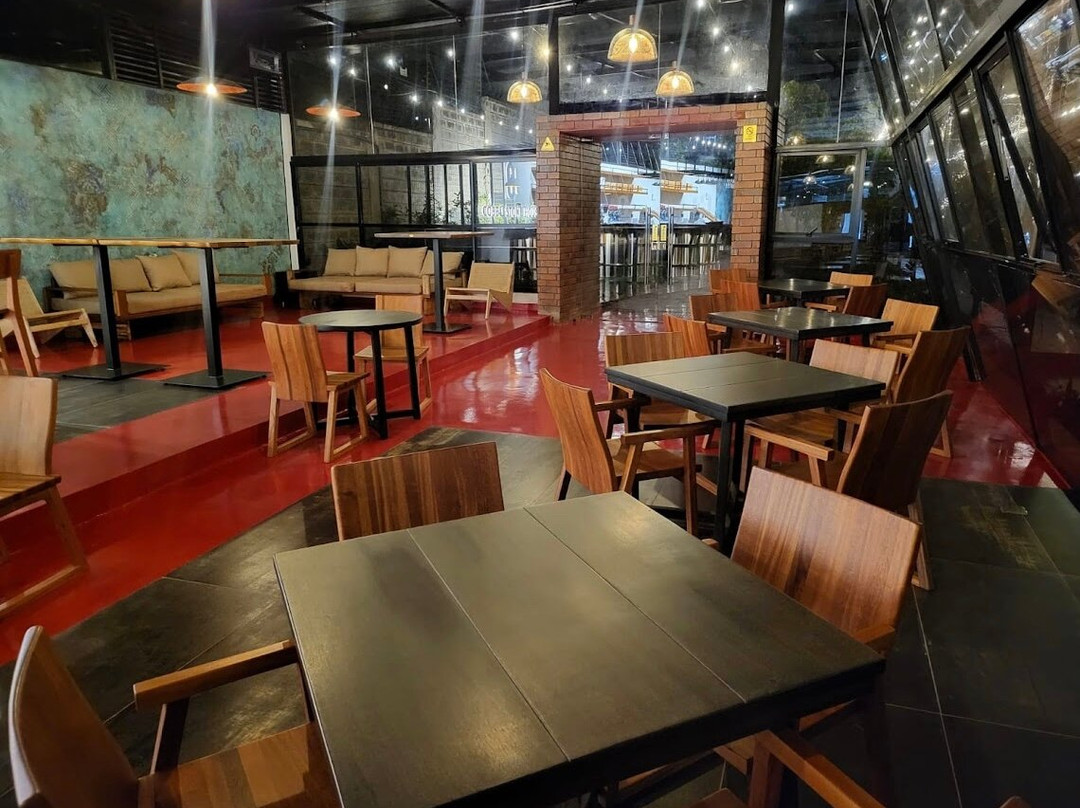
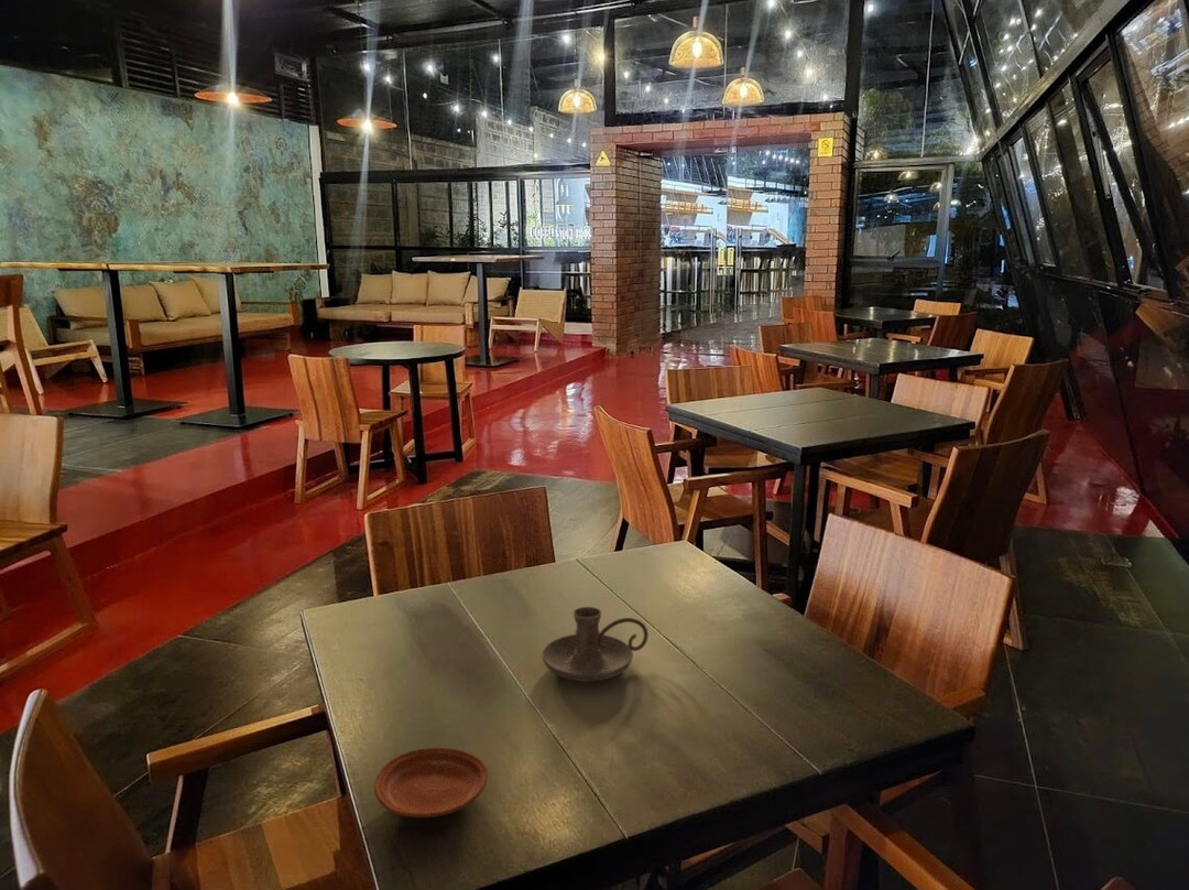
+ candle holder (597, 638)
+ plate (430, 789)
